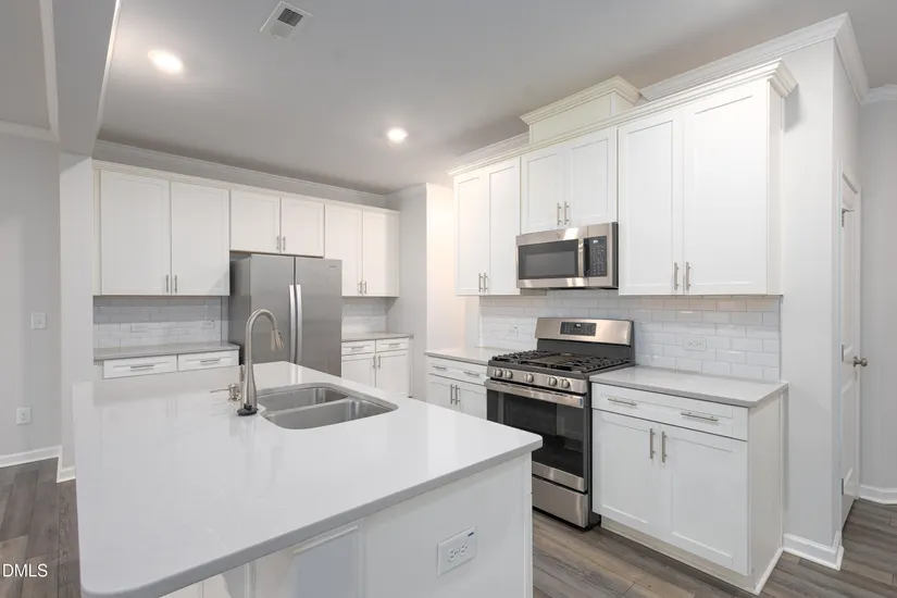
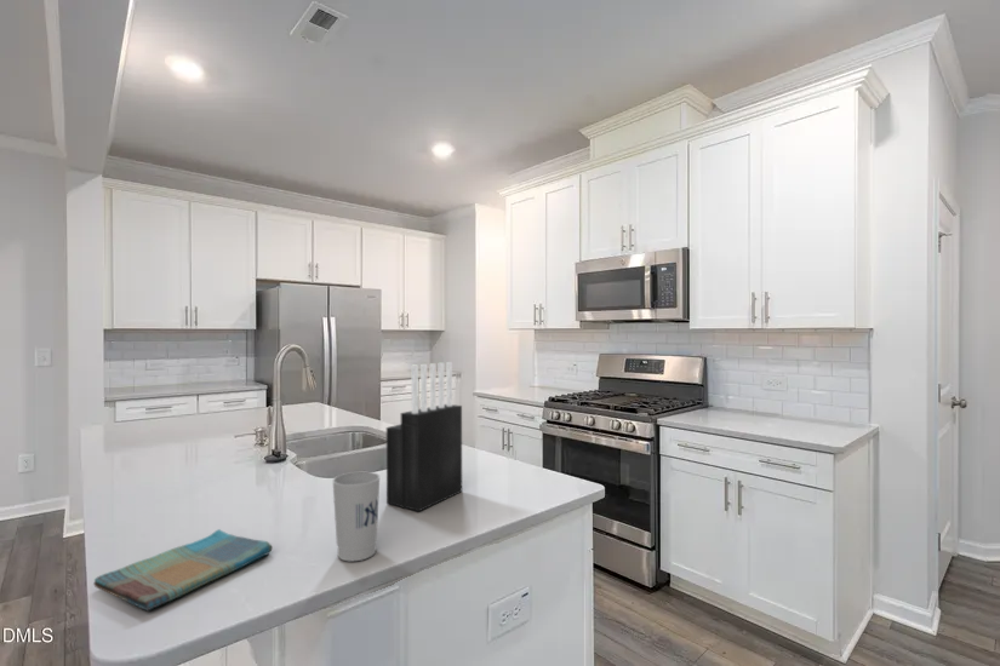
+ dish towel (189, 563)
+ cup (356, 515)
+ knife block (422, 430)
